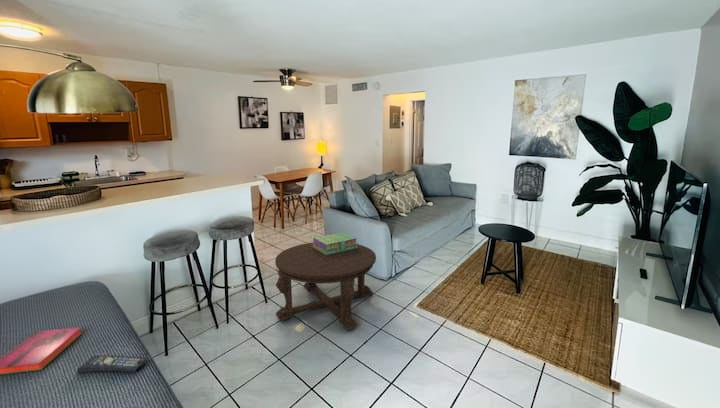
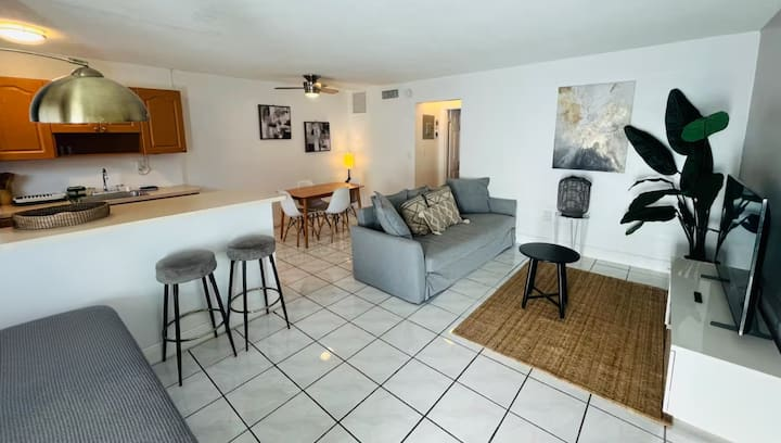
- stack of books (335, 242)
- coffee table (326, 281)
- remote control (112, 364)
- hardback book (38, 349)
